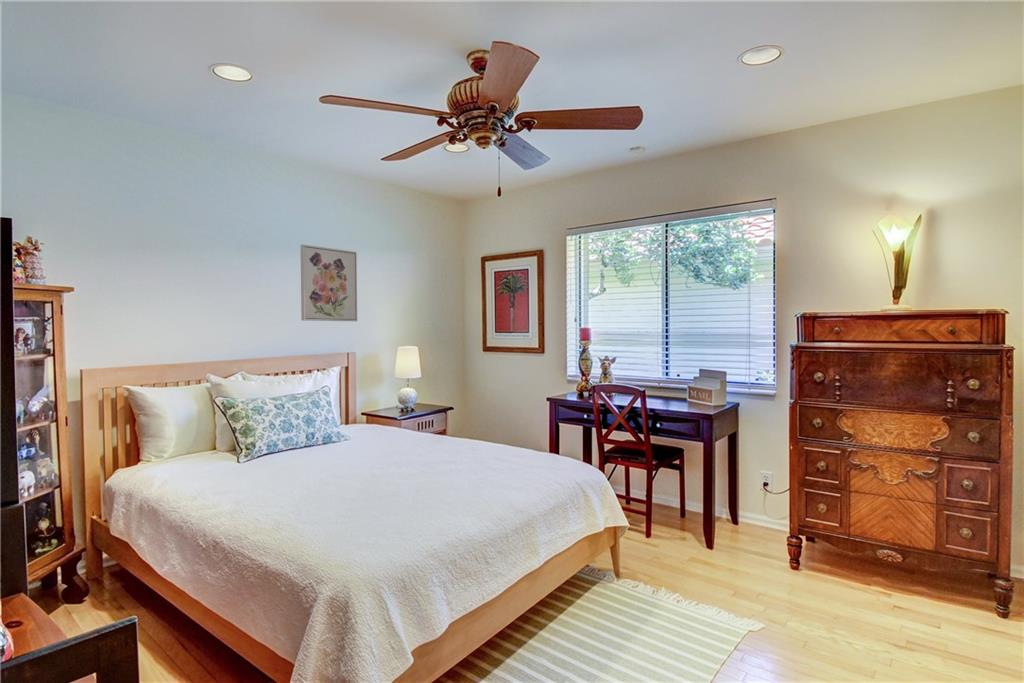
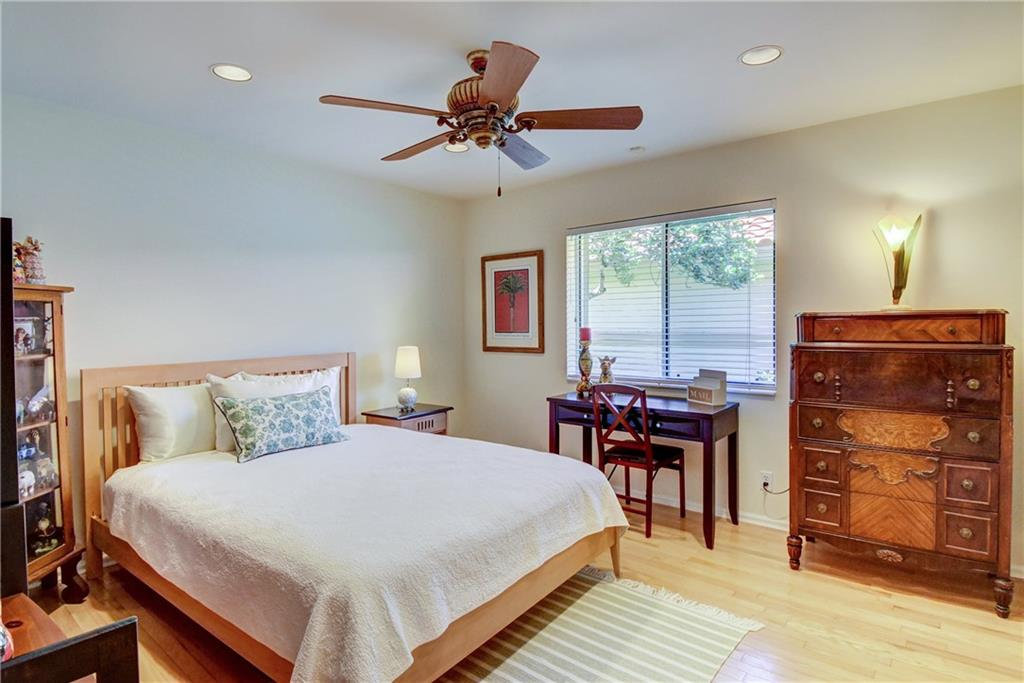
- wall art (330, 284)
